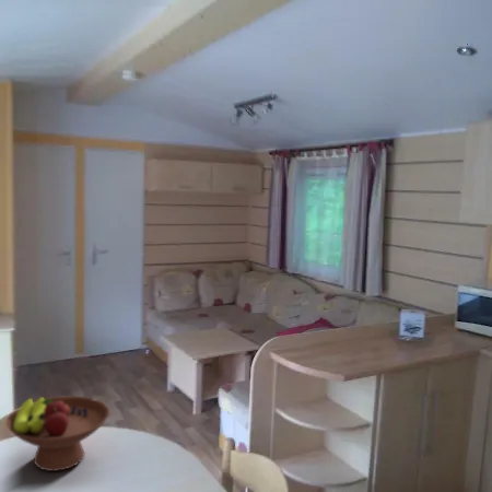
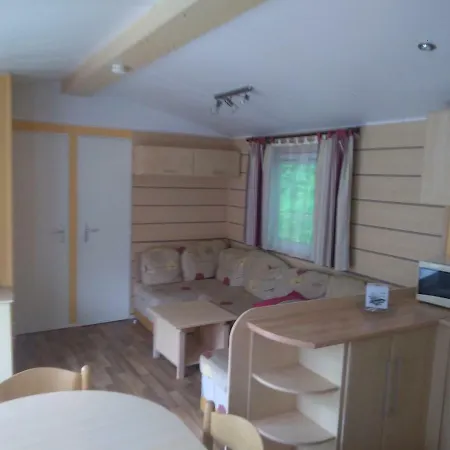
- fruit bowl (59, 429)
